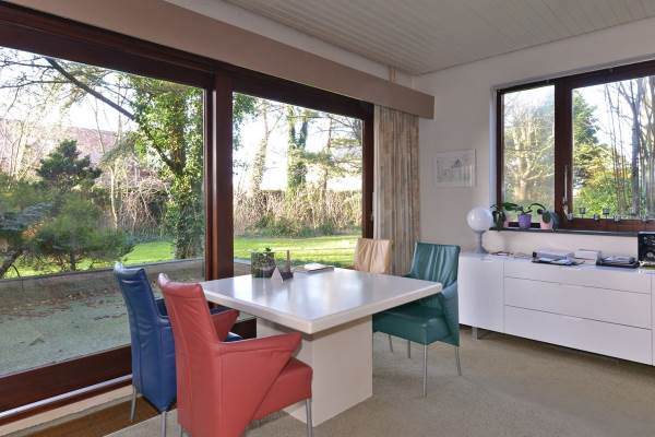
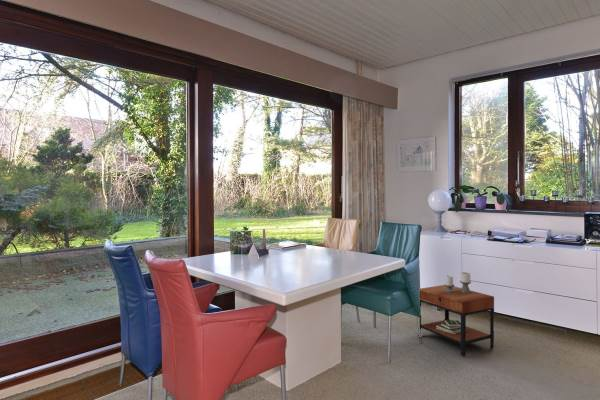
+ side table (454, 307)
